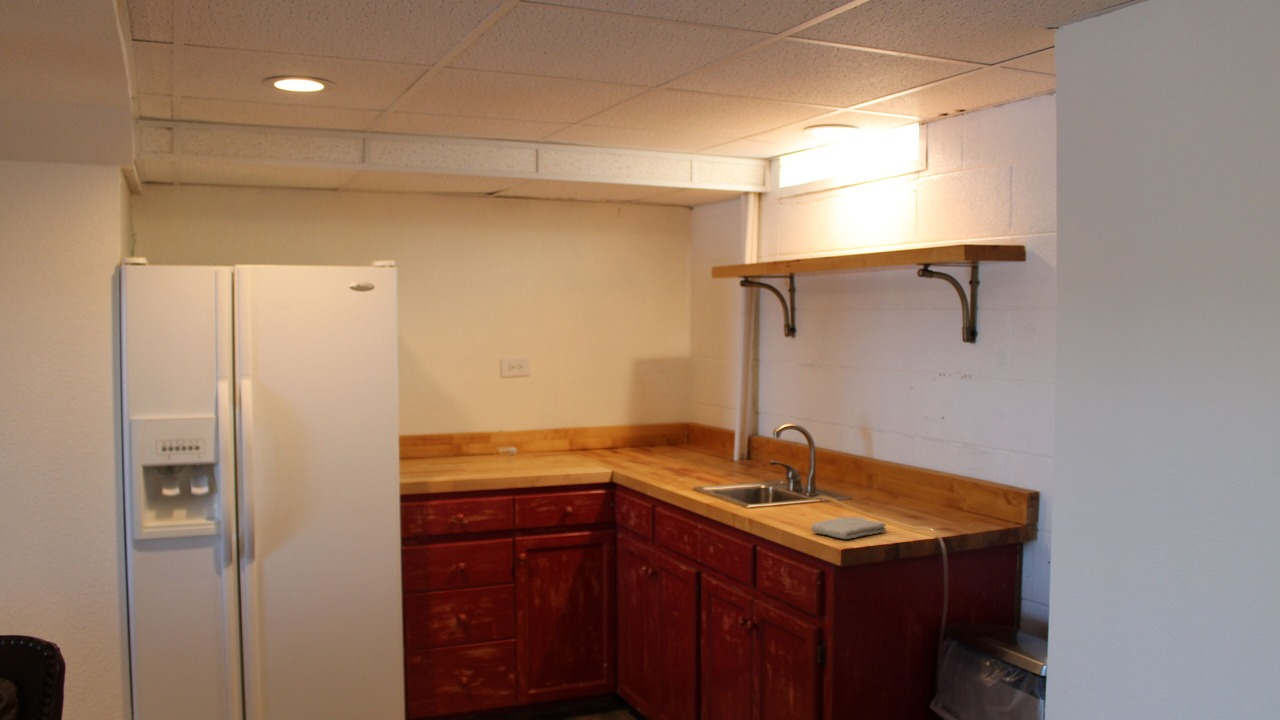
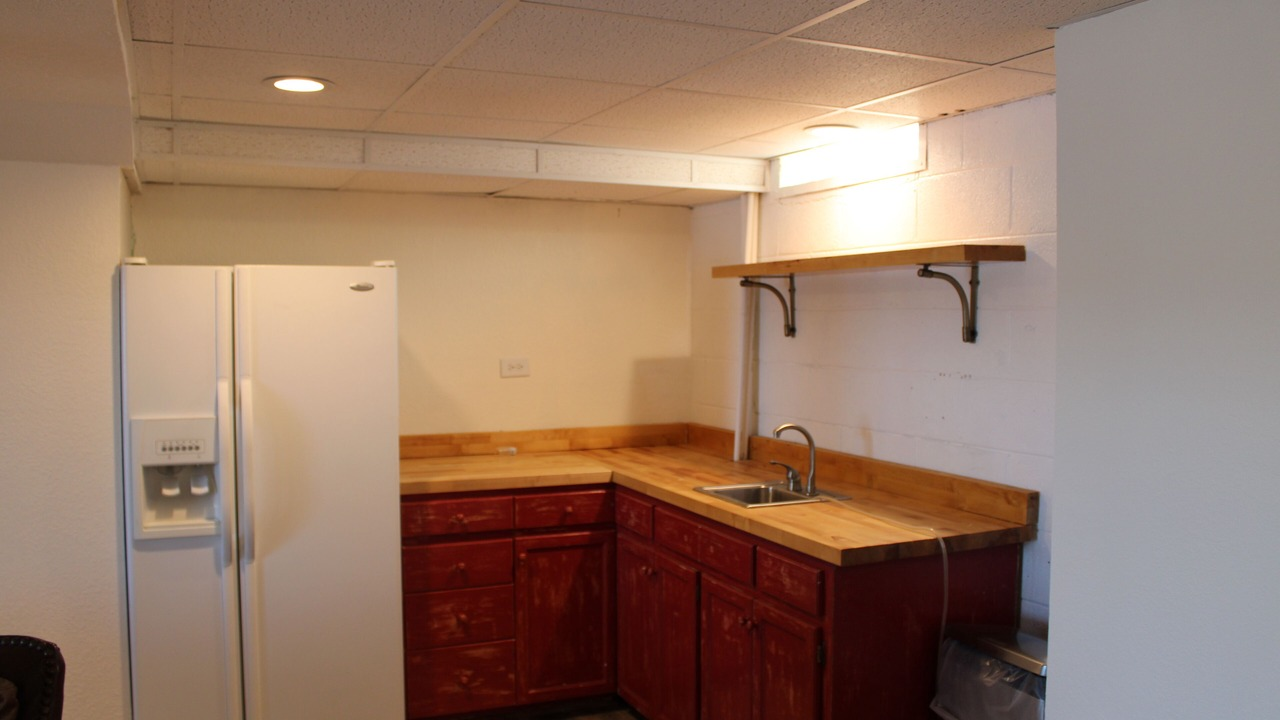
- washcloth (849, 527)
